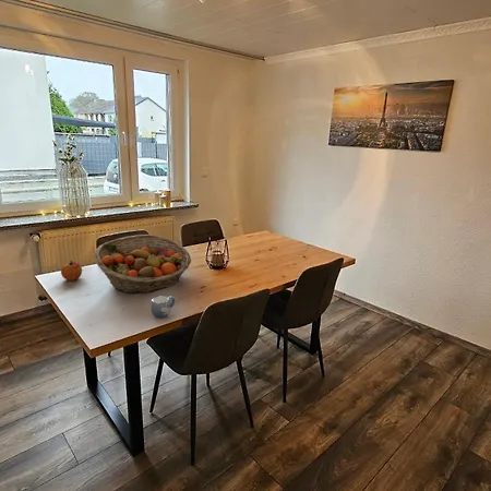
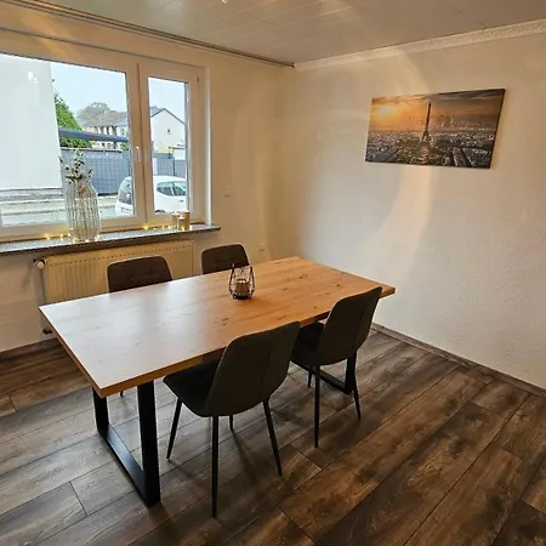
- apple (71, 270)
- mug (164, 306)
- fruit basket (144, 262)
